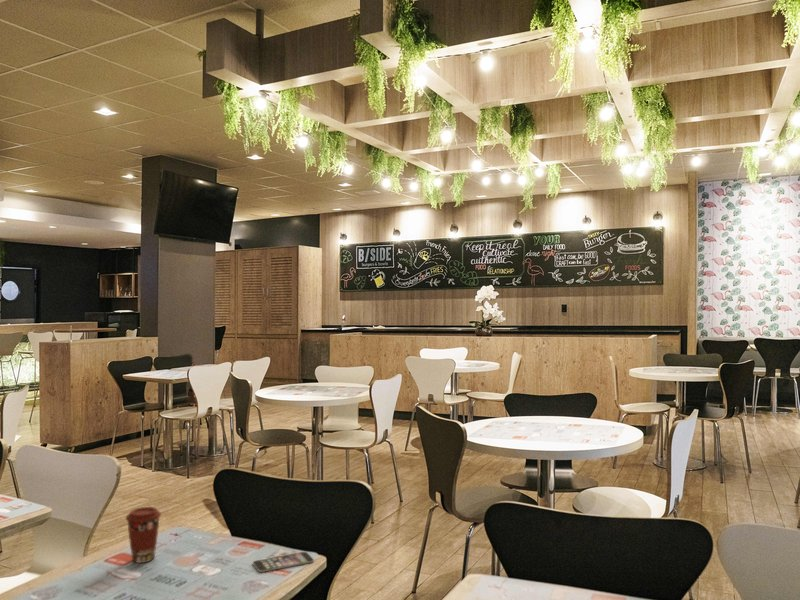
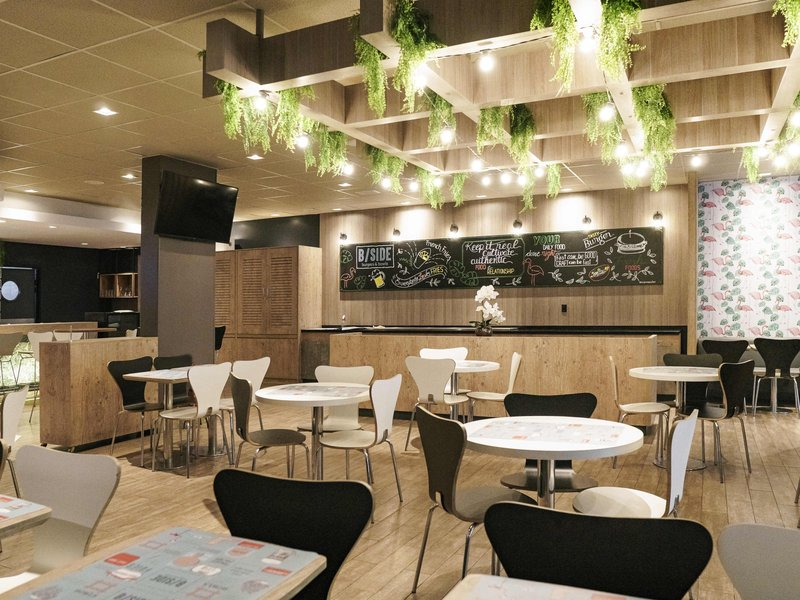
- smartphone (283, 561)
- coffee cup (143, 534)
